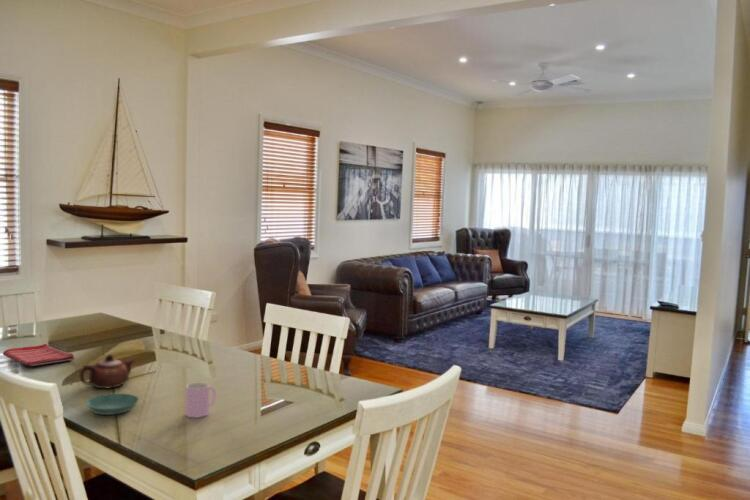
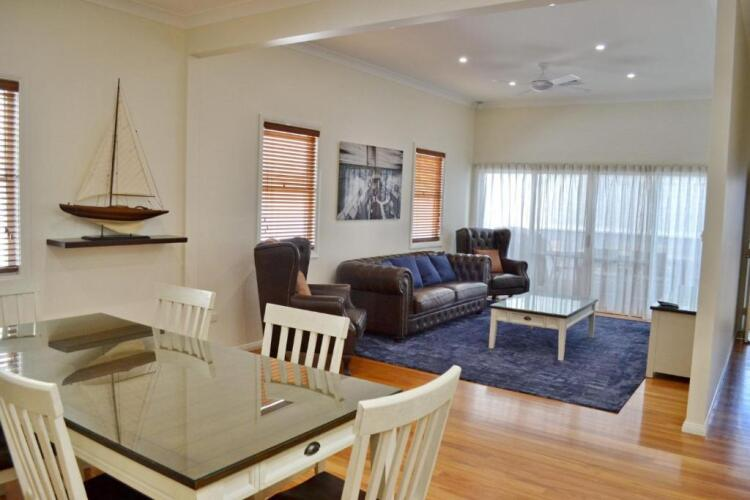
- dish towel (38, 354)
- saucer (112, 404)
- teapot (107, 369)
- cup (201, 398)
